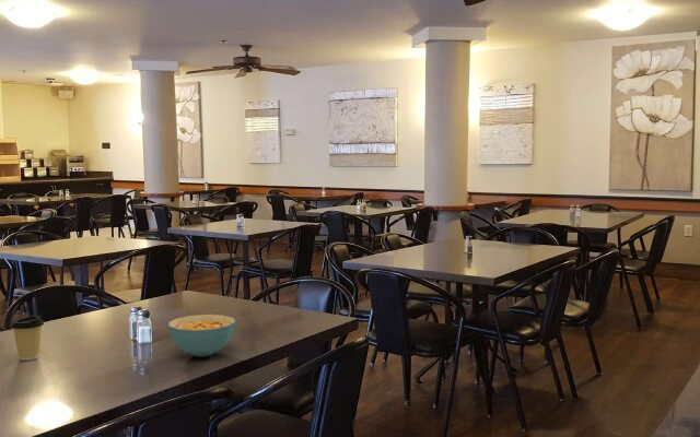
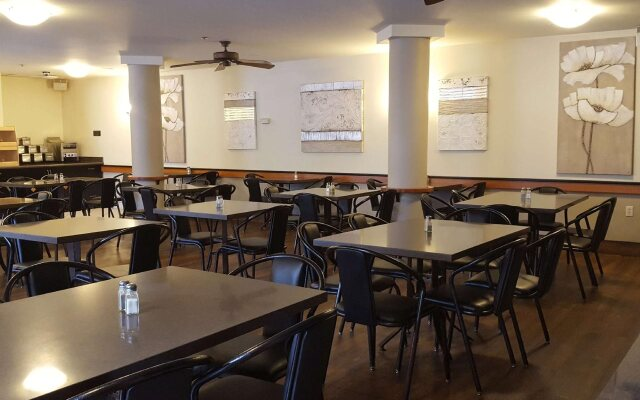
- coffee cup (27, 338)
- cereal bowl (202, 338)
